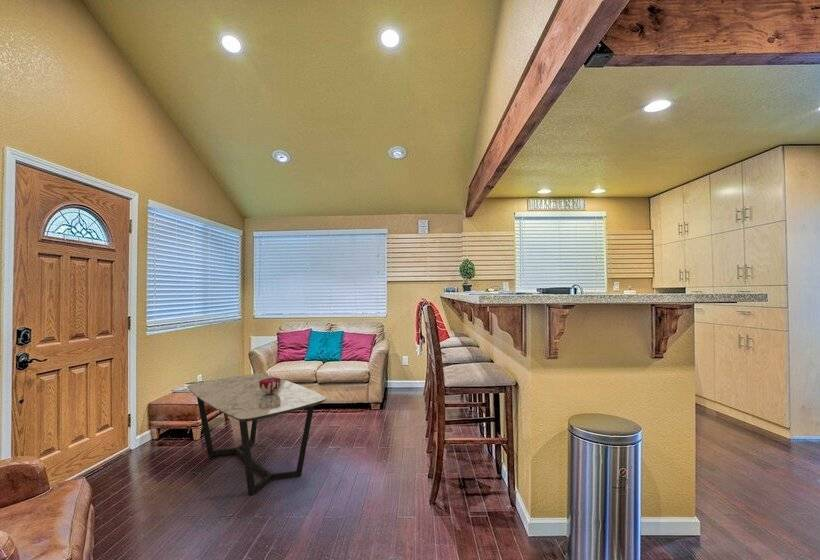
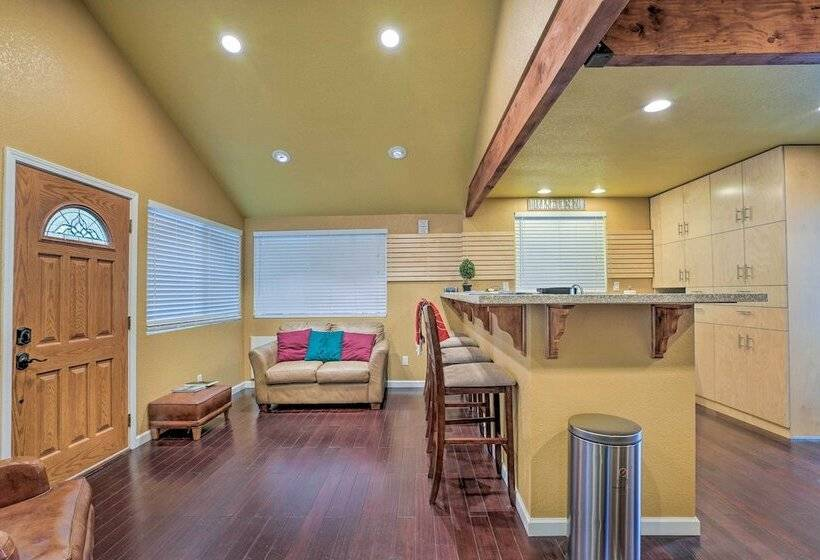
- coffee table (252, 428)
- decorative bowl (270, 386)
